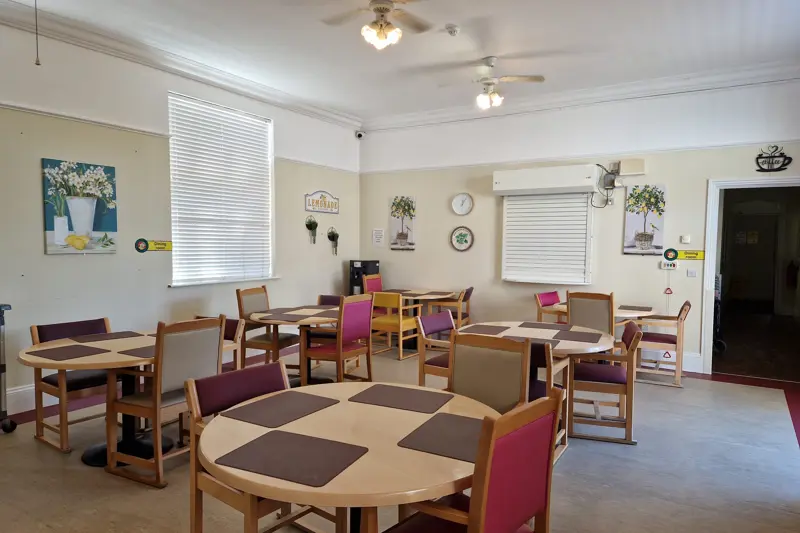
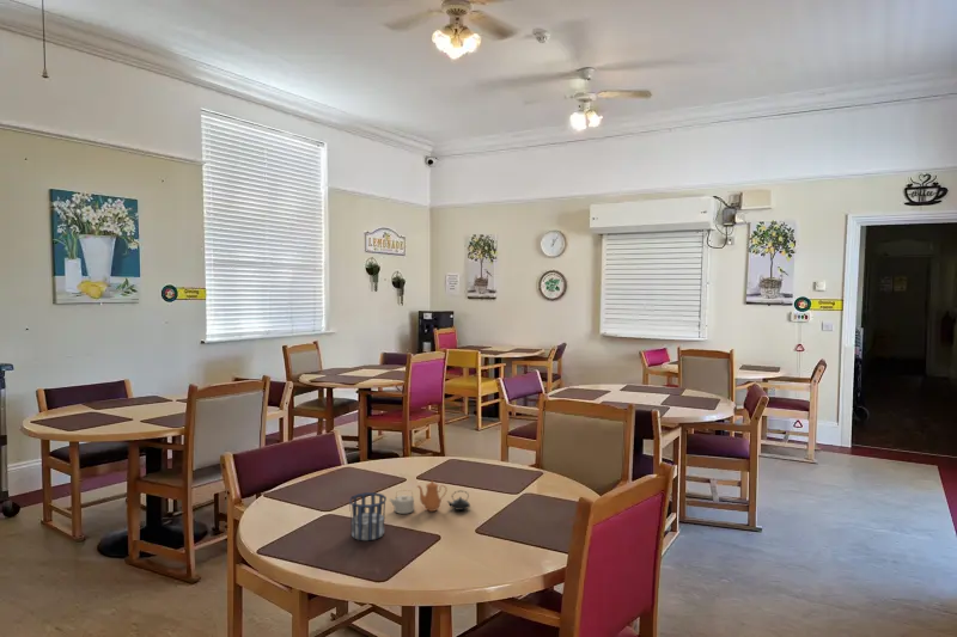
+ teapot (429, 495)
+ cup (367, 516)
